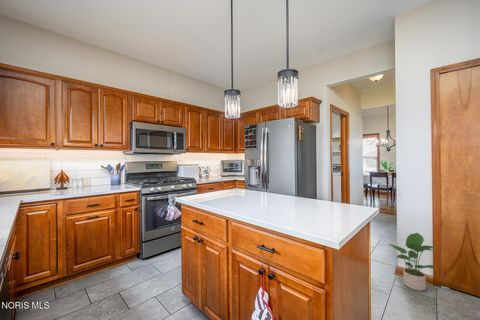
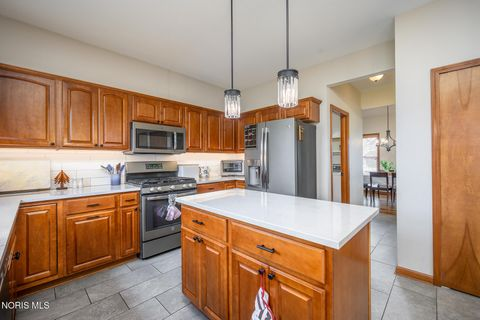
- potted plant (410, 260)
